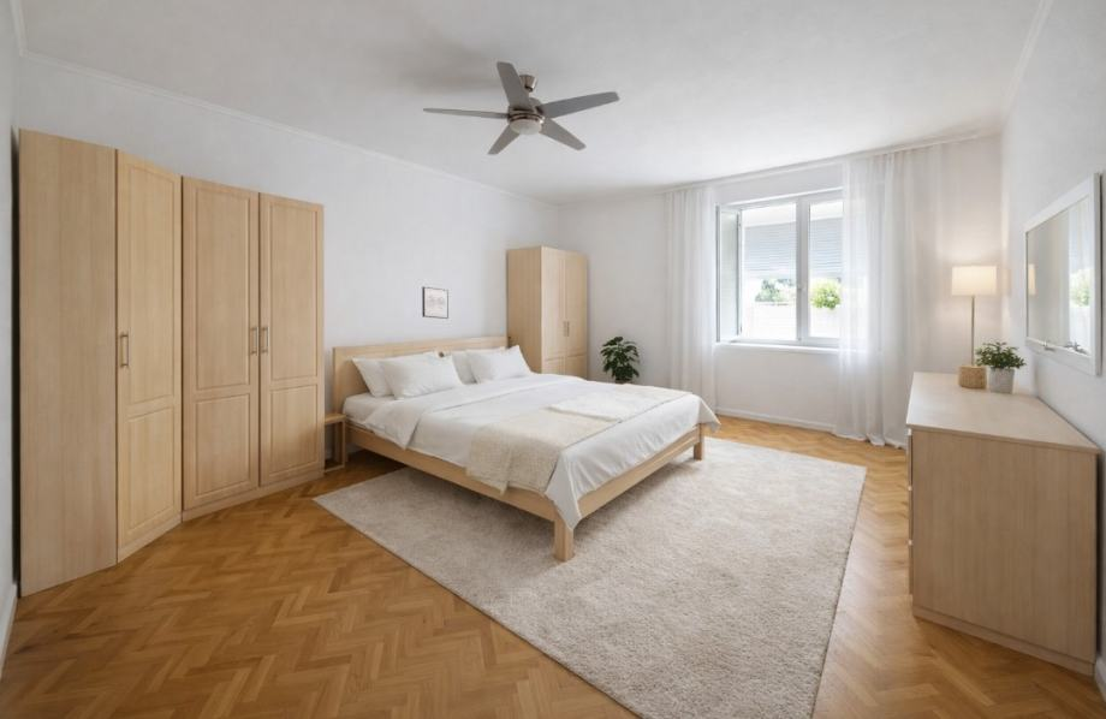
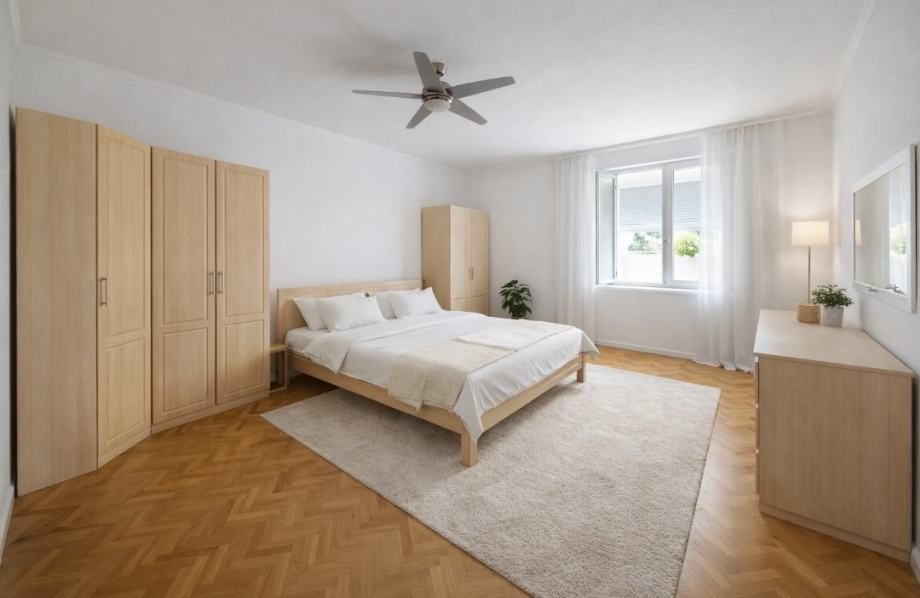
- wall art (435, 303)
